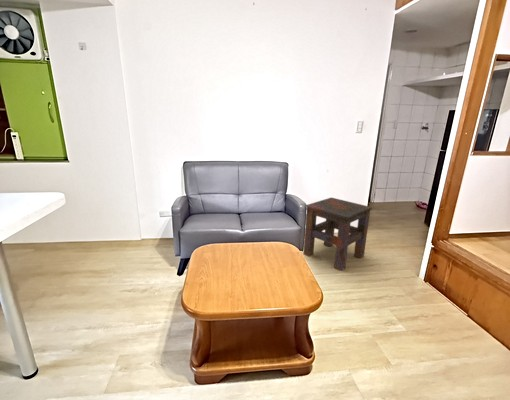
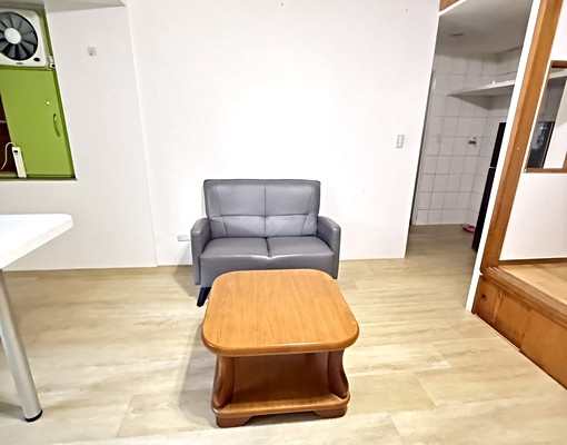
- side table (337, 229)
